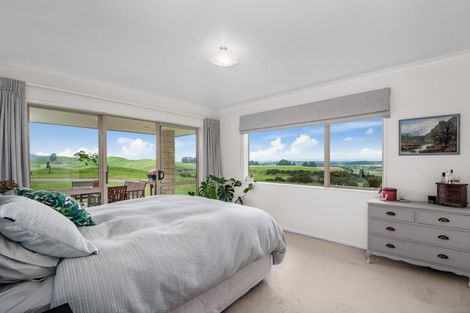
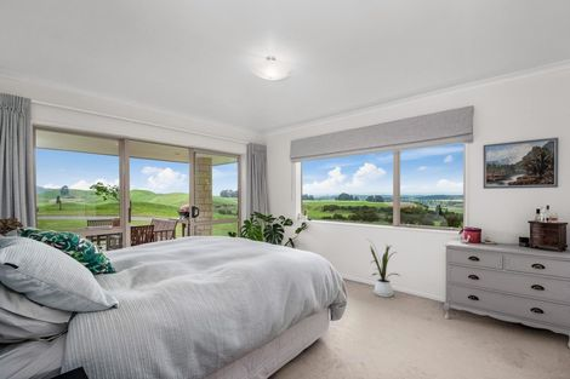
+ house plant (381, 266)
